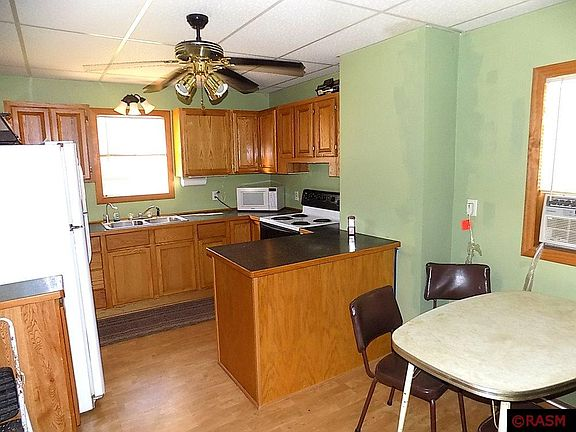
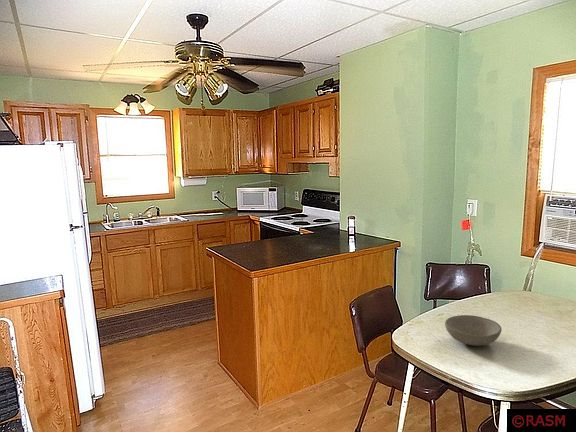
+ bowl (471, 333)
